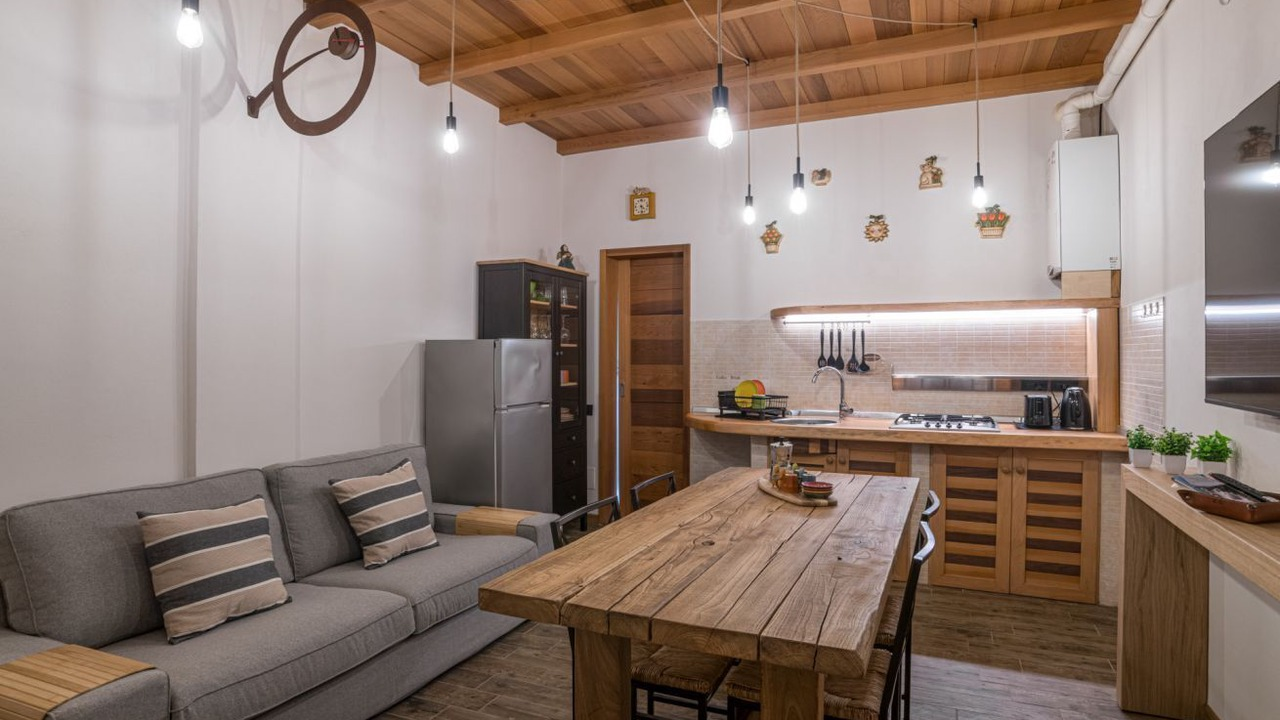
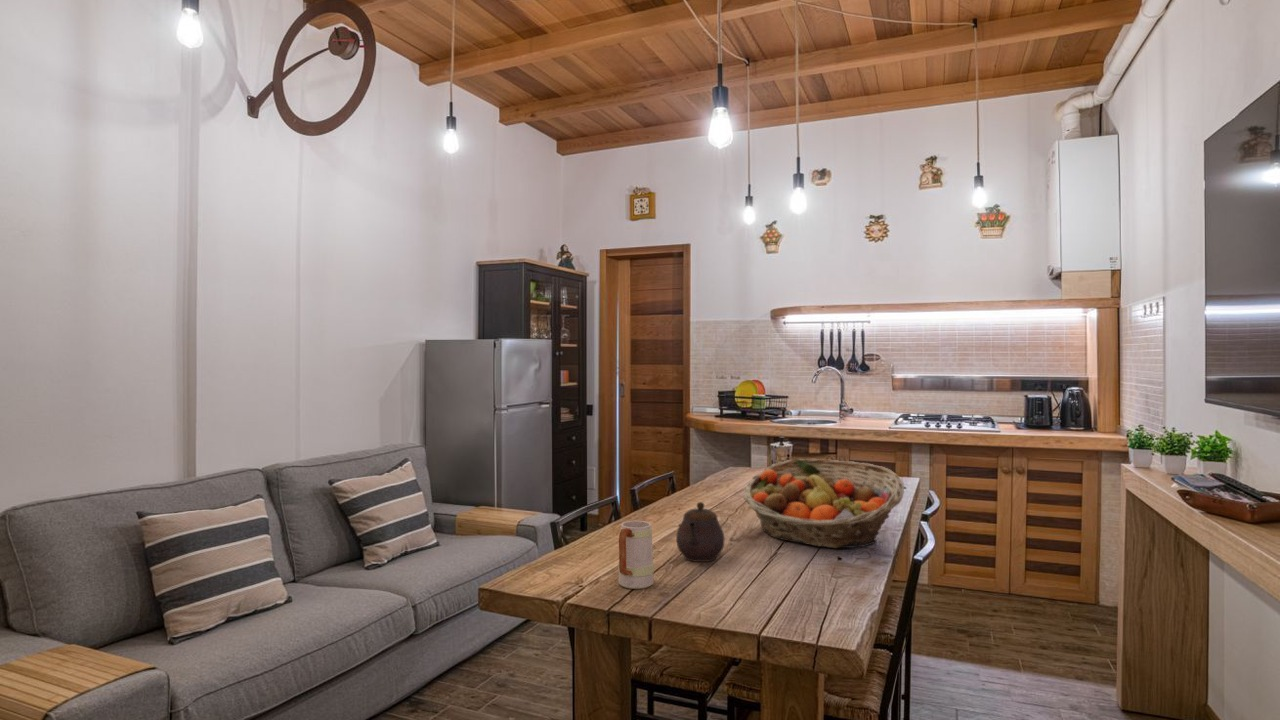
+ fruit basket (820, 500)
+ teapot (701, 529)
+ mug (632, 554)
